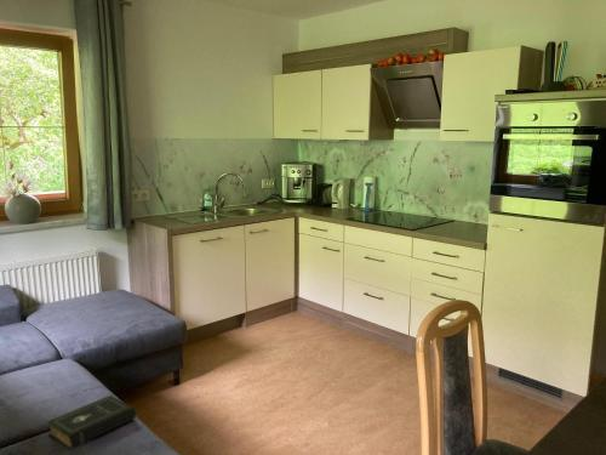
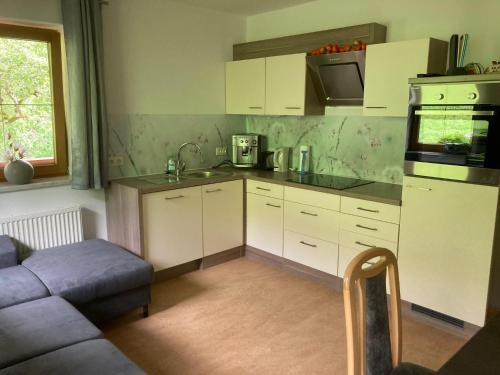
- book (90, 419)
